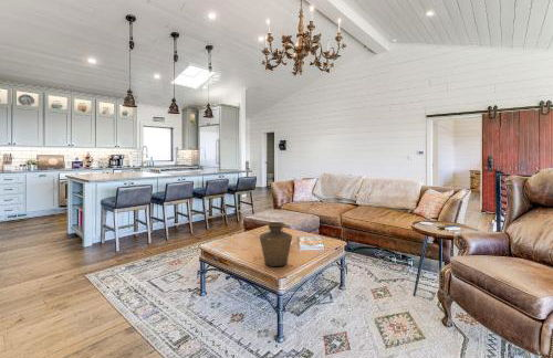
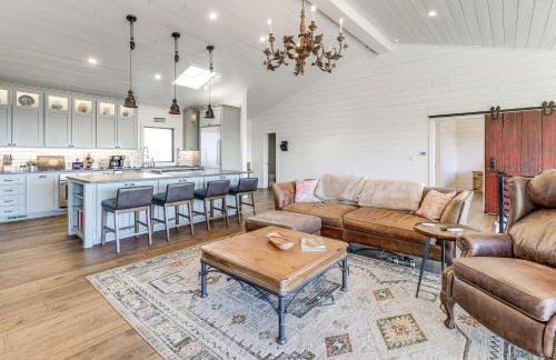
- vase (275, 243)
